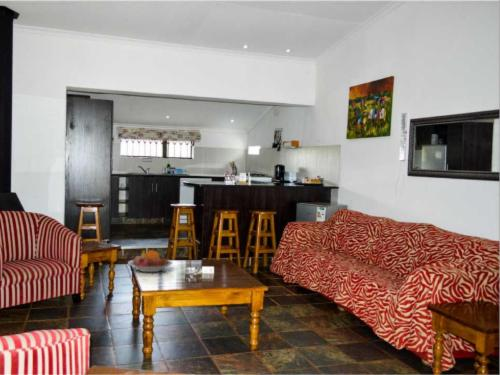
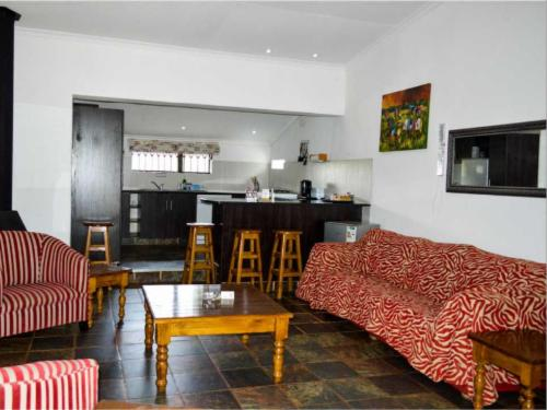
- fruit bowl (150, 260)
